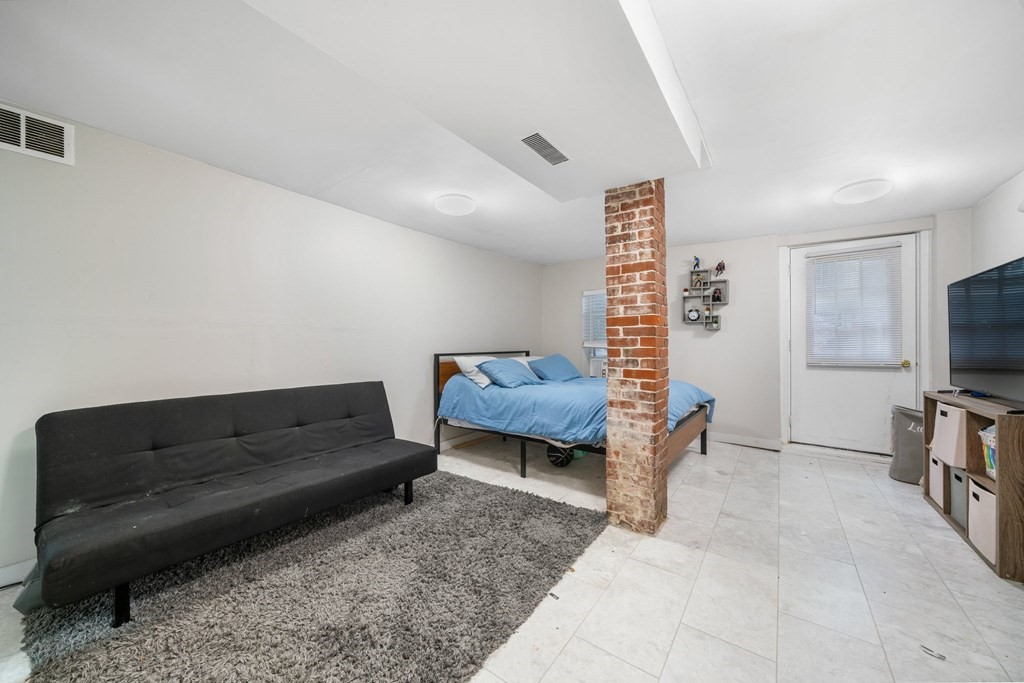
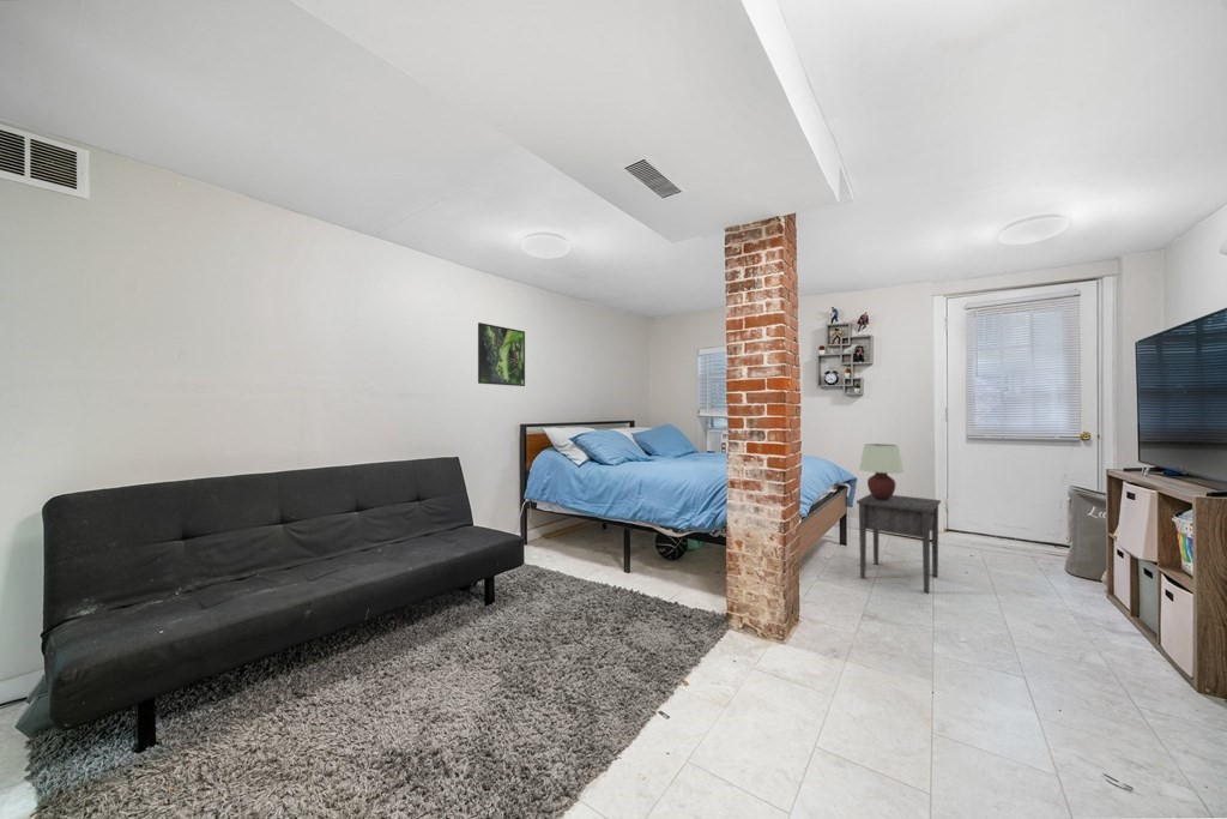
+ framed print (502, 355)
+ table lamp (881, 471)
+ nightstand (899, 534)
